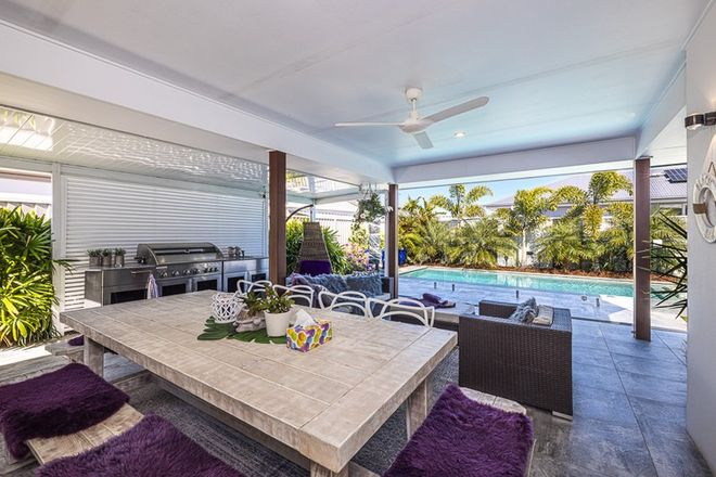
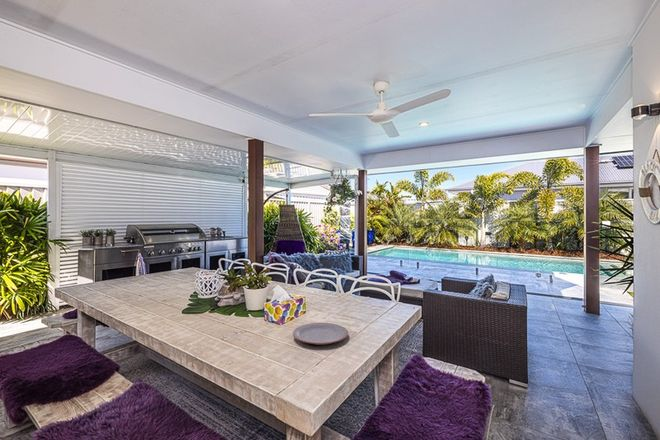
+ plate (320, 334)
